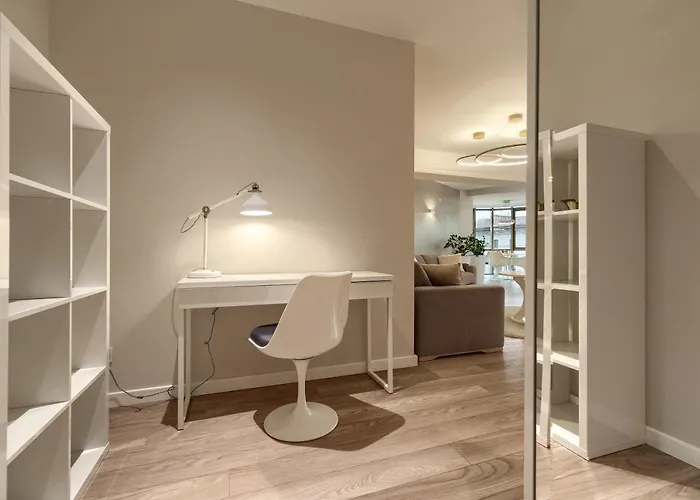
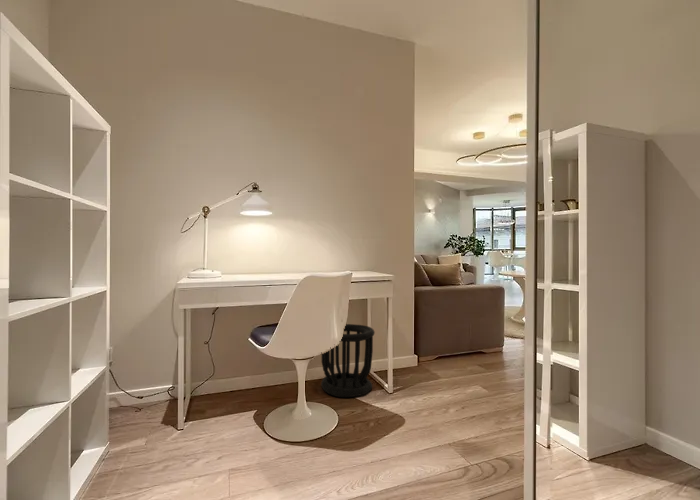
+ wastebasket (346, 358)
